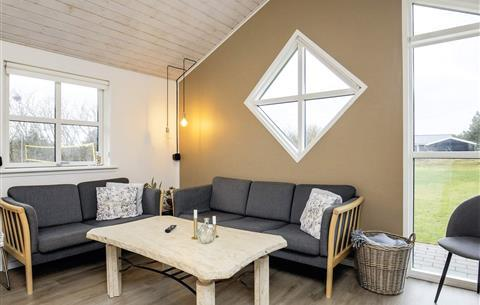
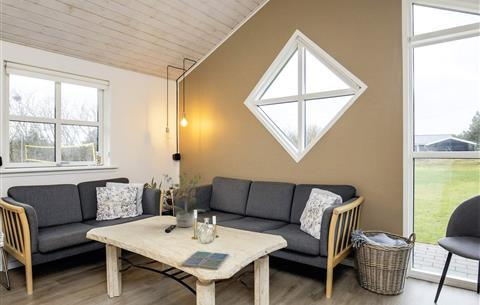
+ drink coaster (206, 259)
+ potted plant (184, 198)
